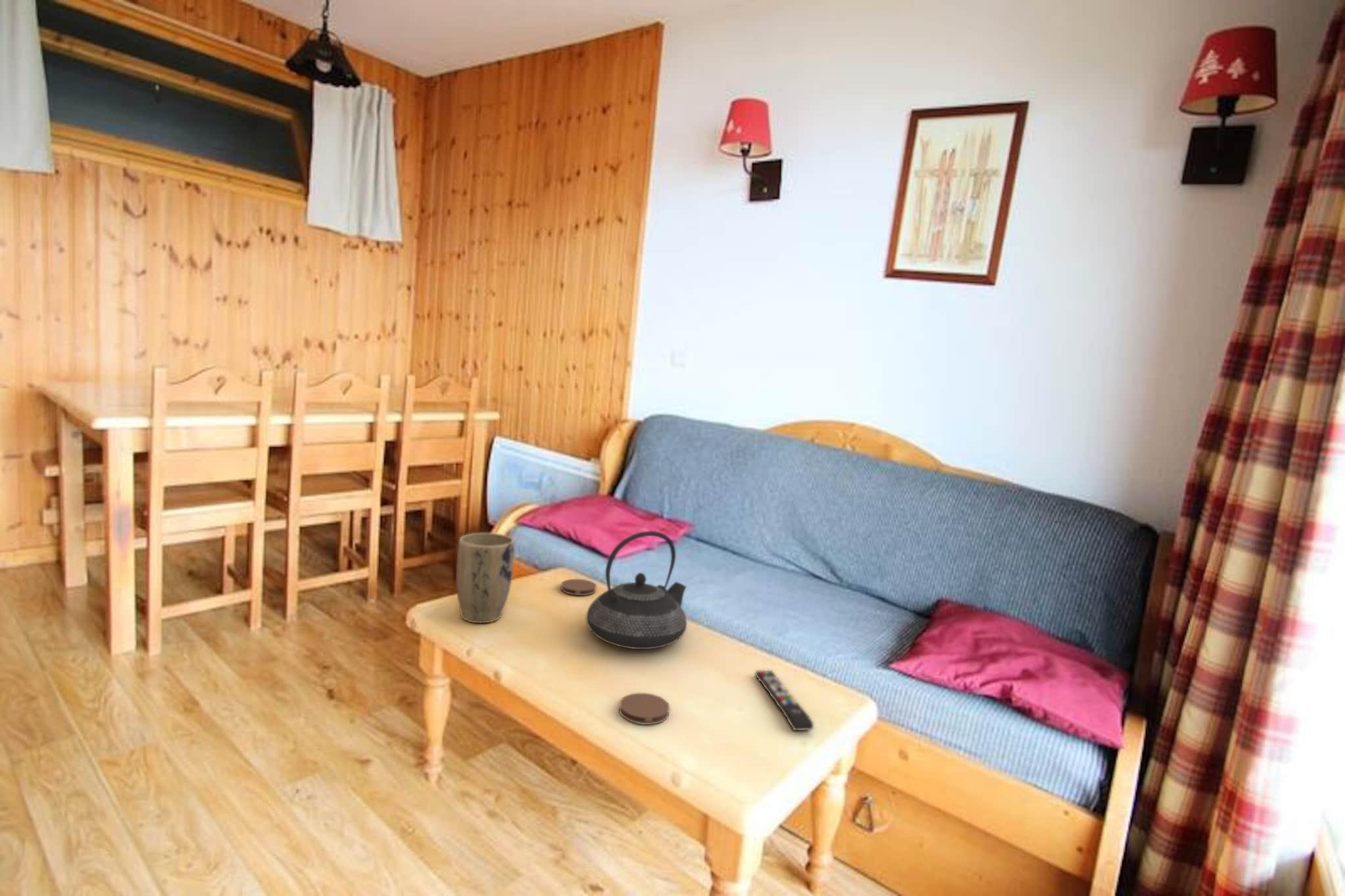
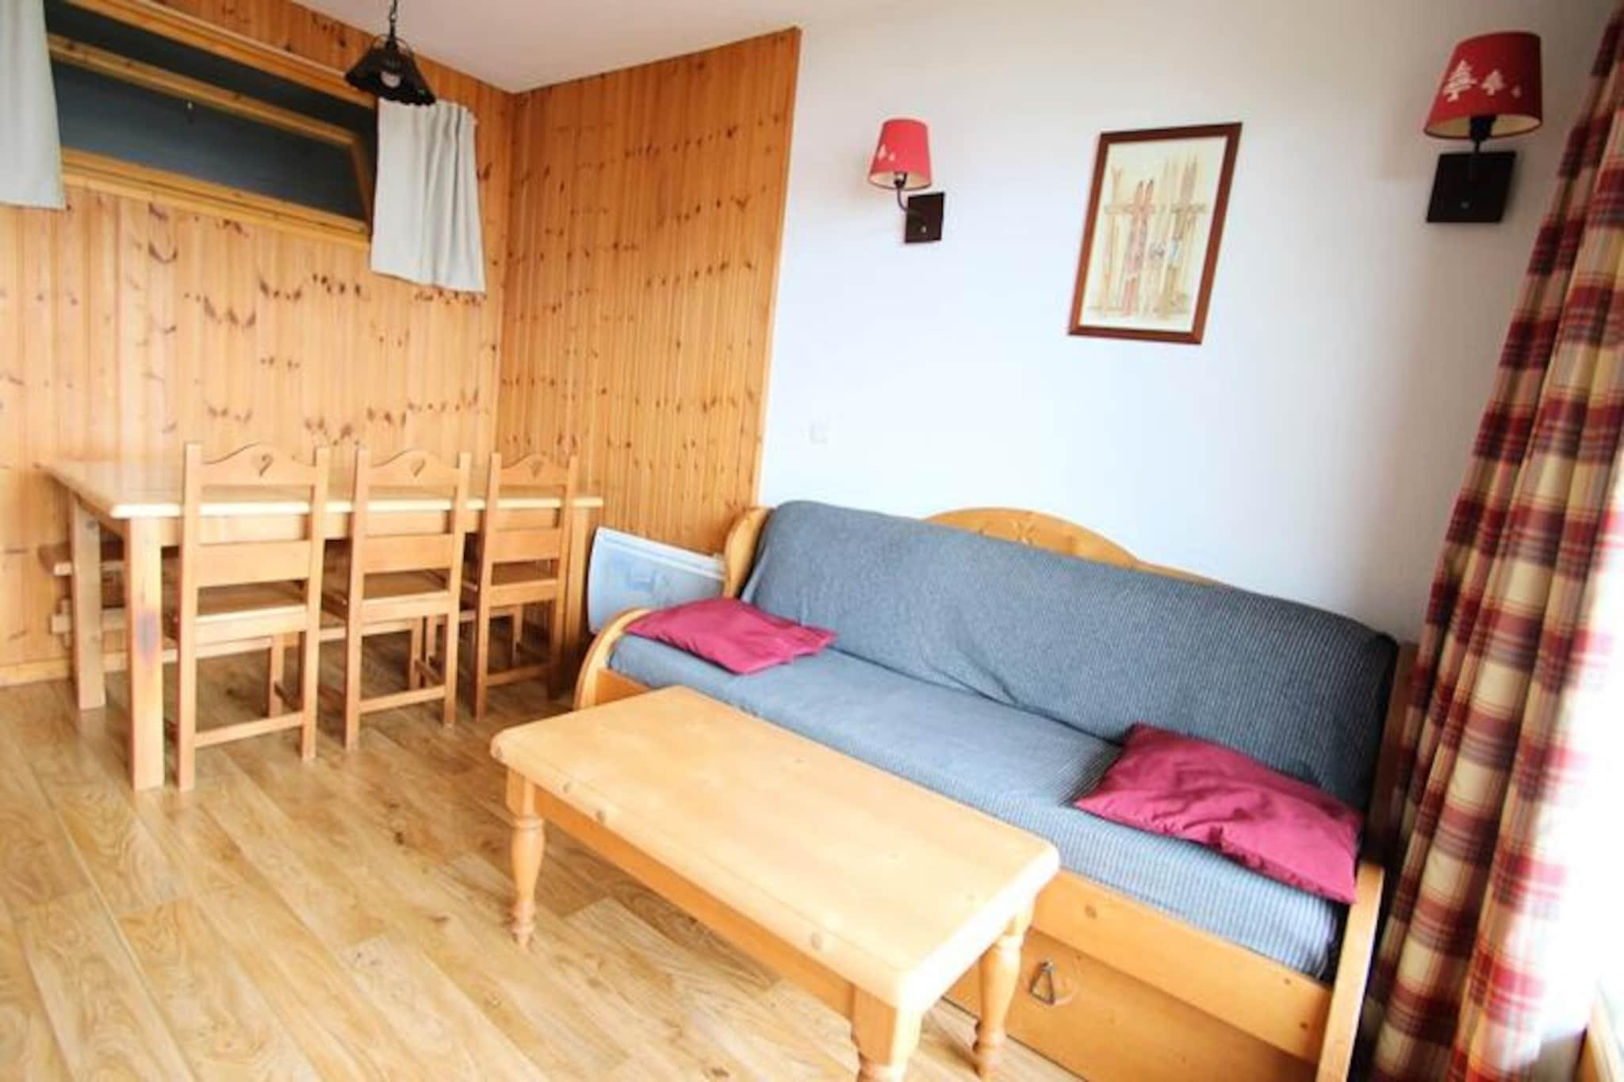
- plant pot (484, 578)
- coaster (644, 708)
- remote control (782, 698)
- teapot (645, 584)
- coaster (579, 587)
